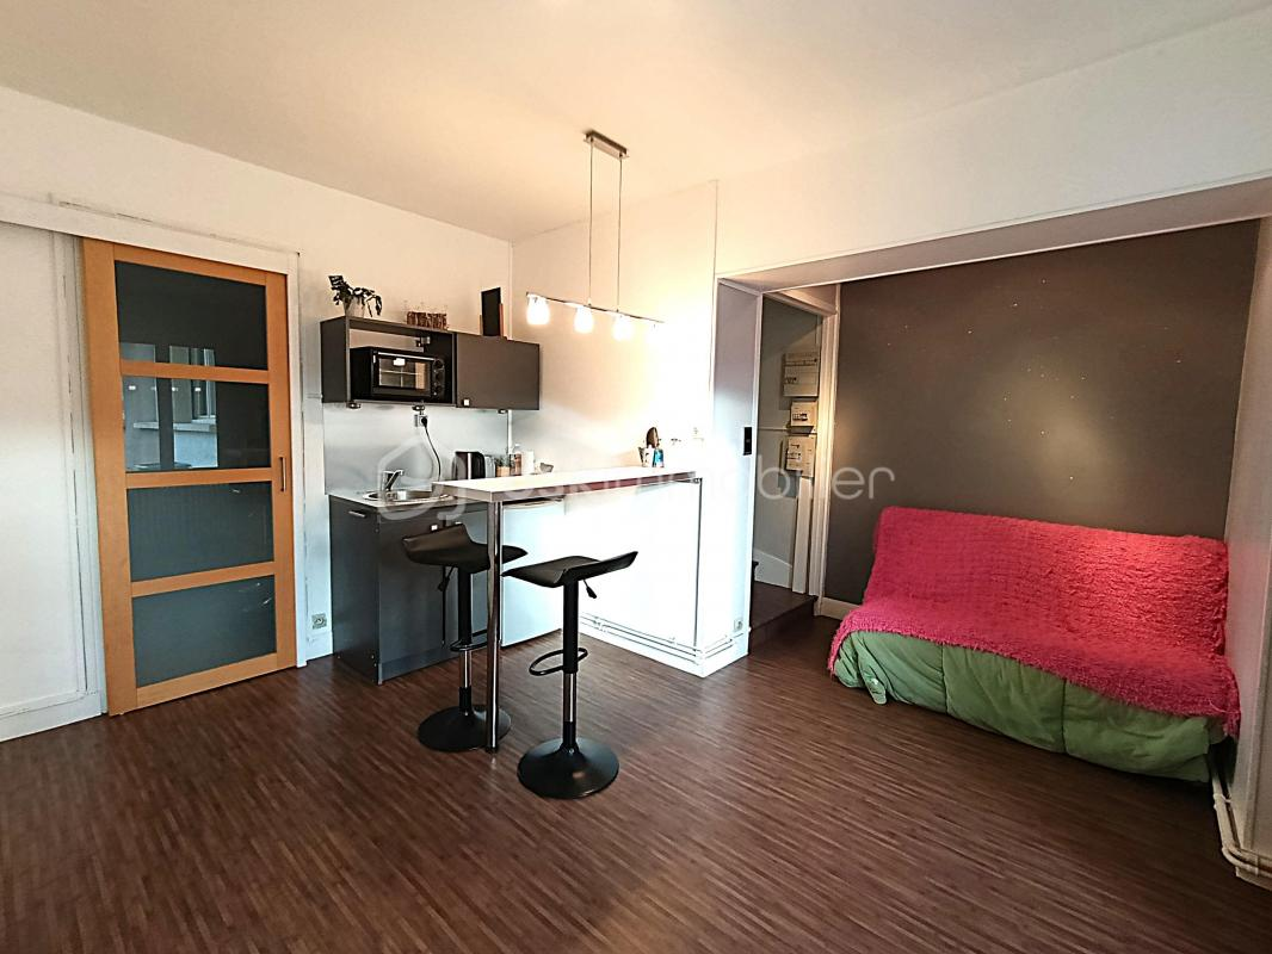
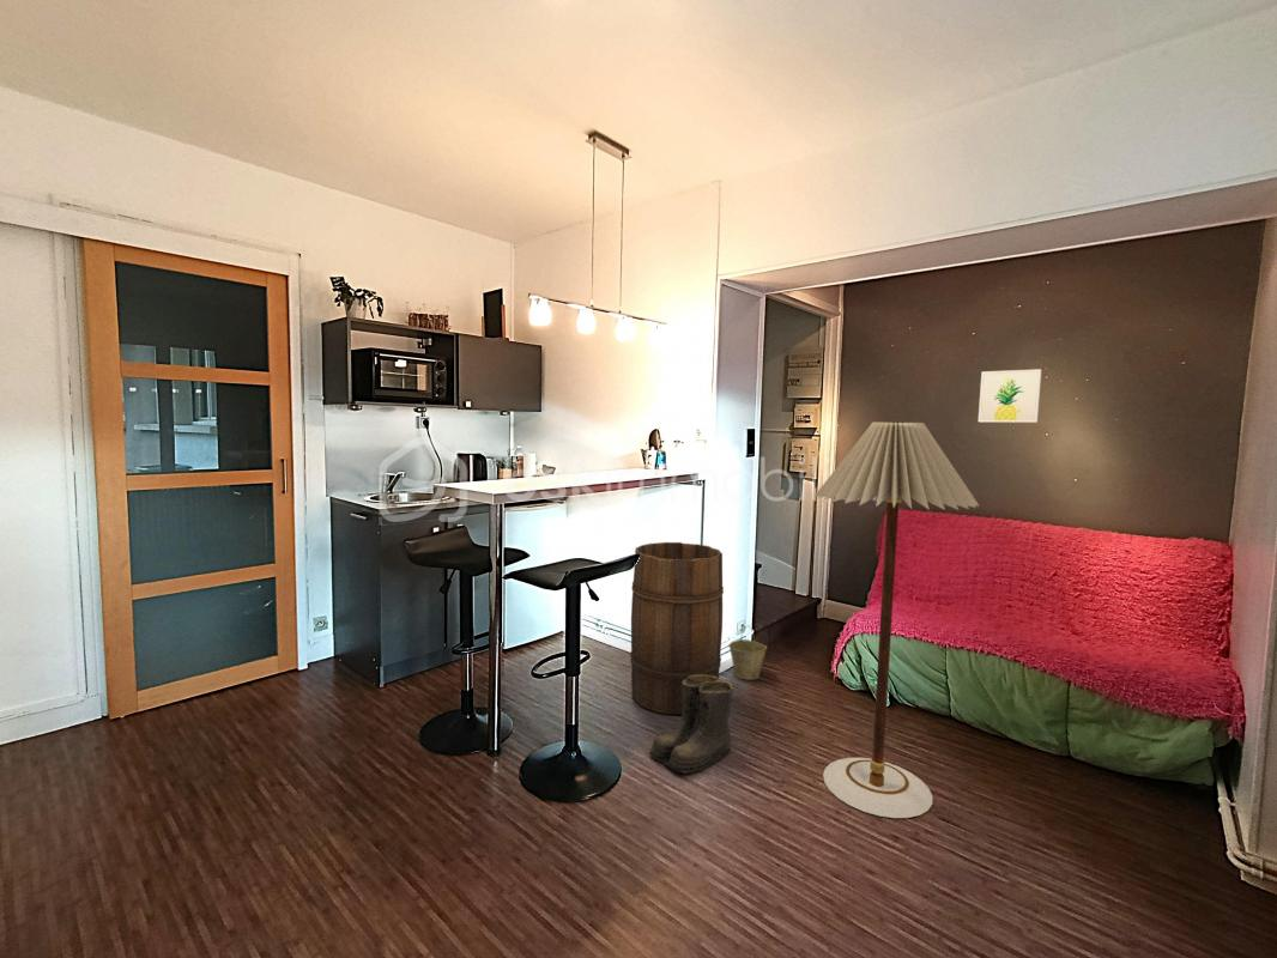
+ boots (692, 720)
+ floor lamp (886, 608)
+ wooden barrel (676, 623)
+ wall art (1009, 396)
+ bucket (748, 650)
